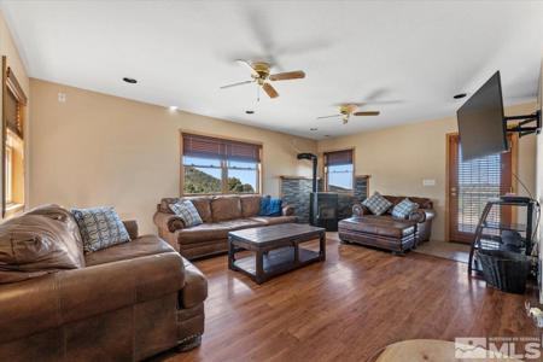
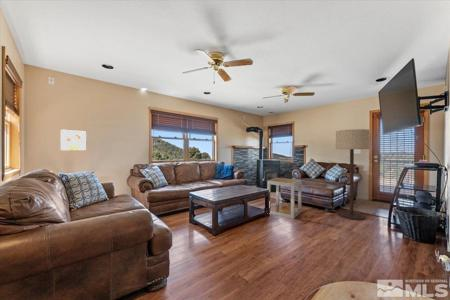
+ side table (278, 196)
+ floor lamp (351, 173)
+ wall art (73, 140)
